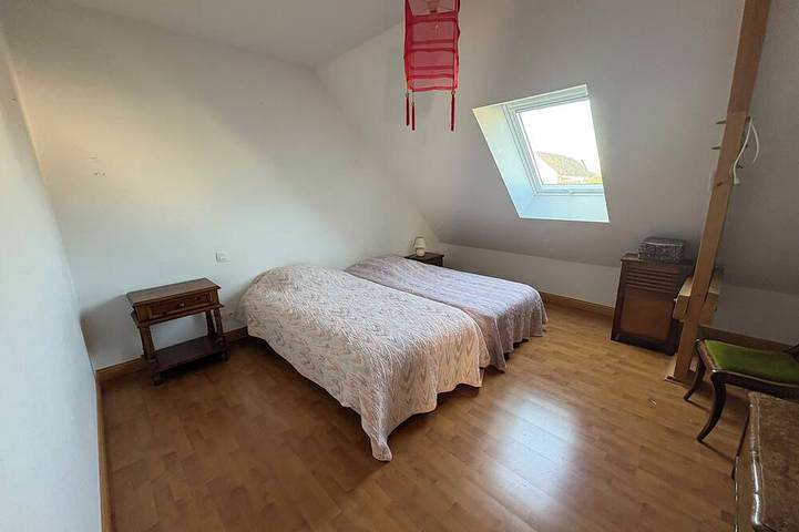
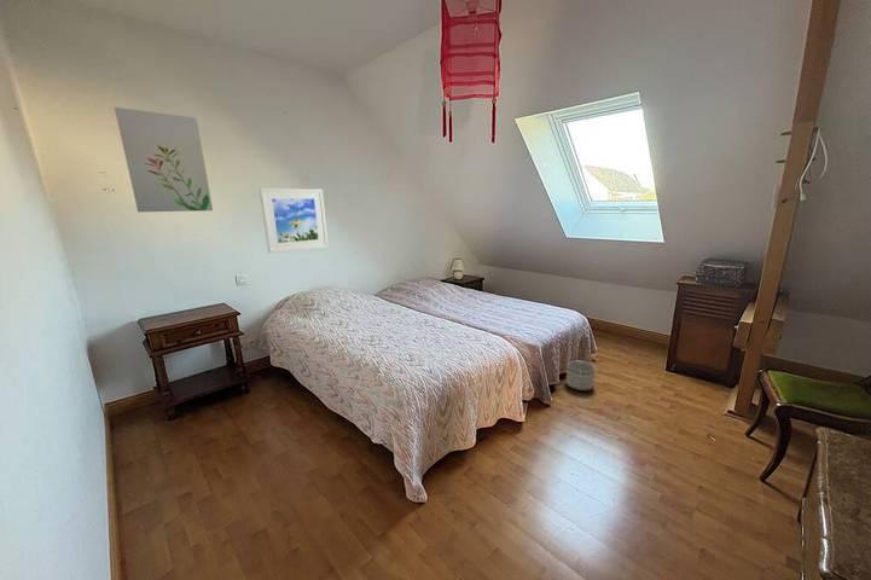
+ planter (580, 376)
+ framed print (296, 220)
+ wall art (168, 163)
